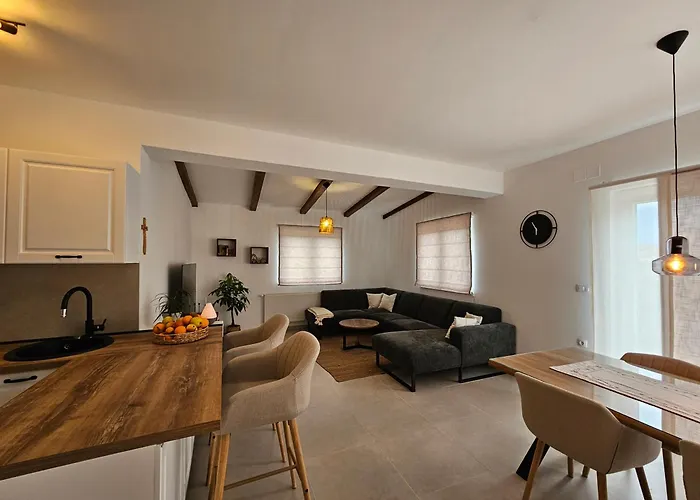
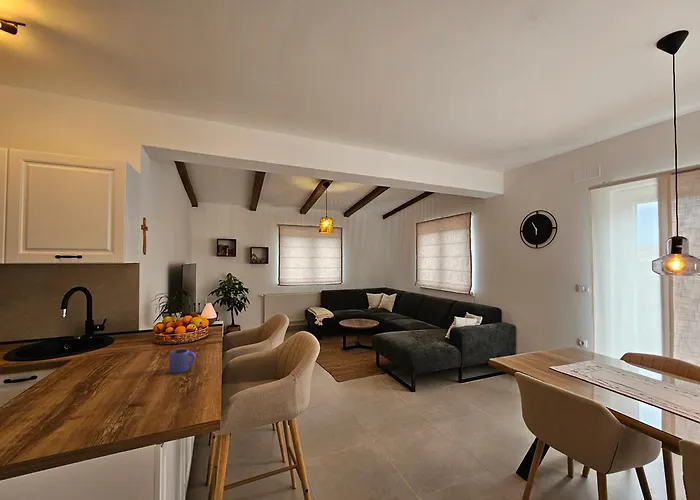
+ mug (182, 360)
